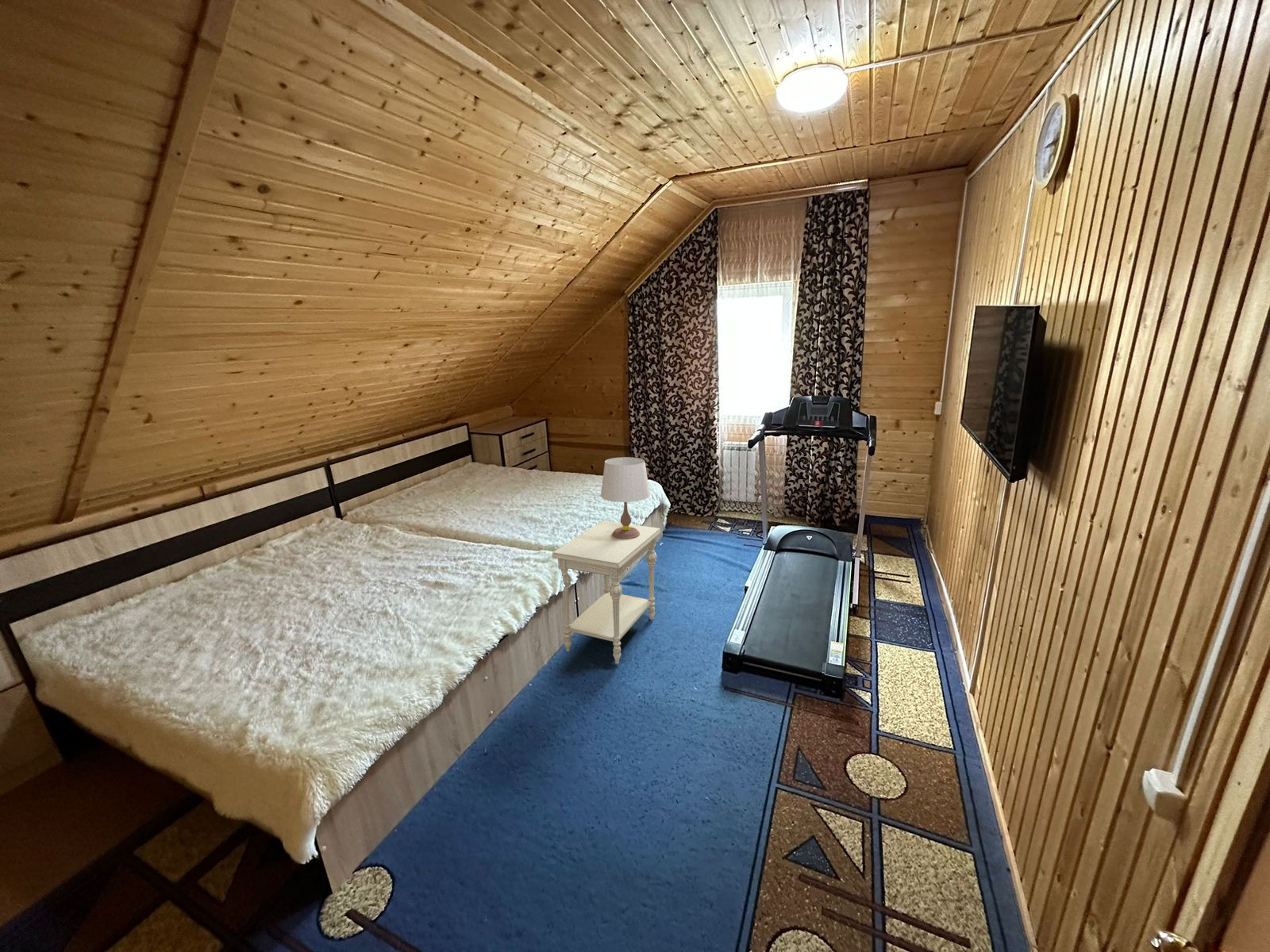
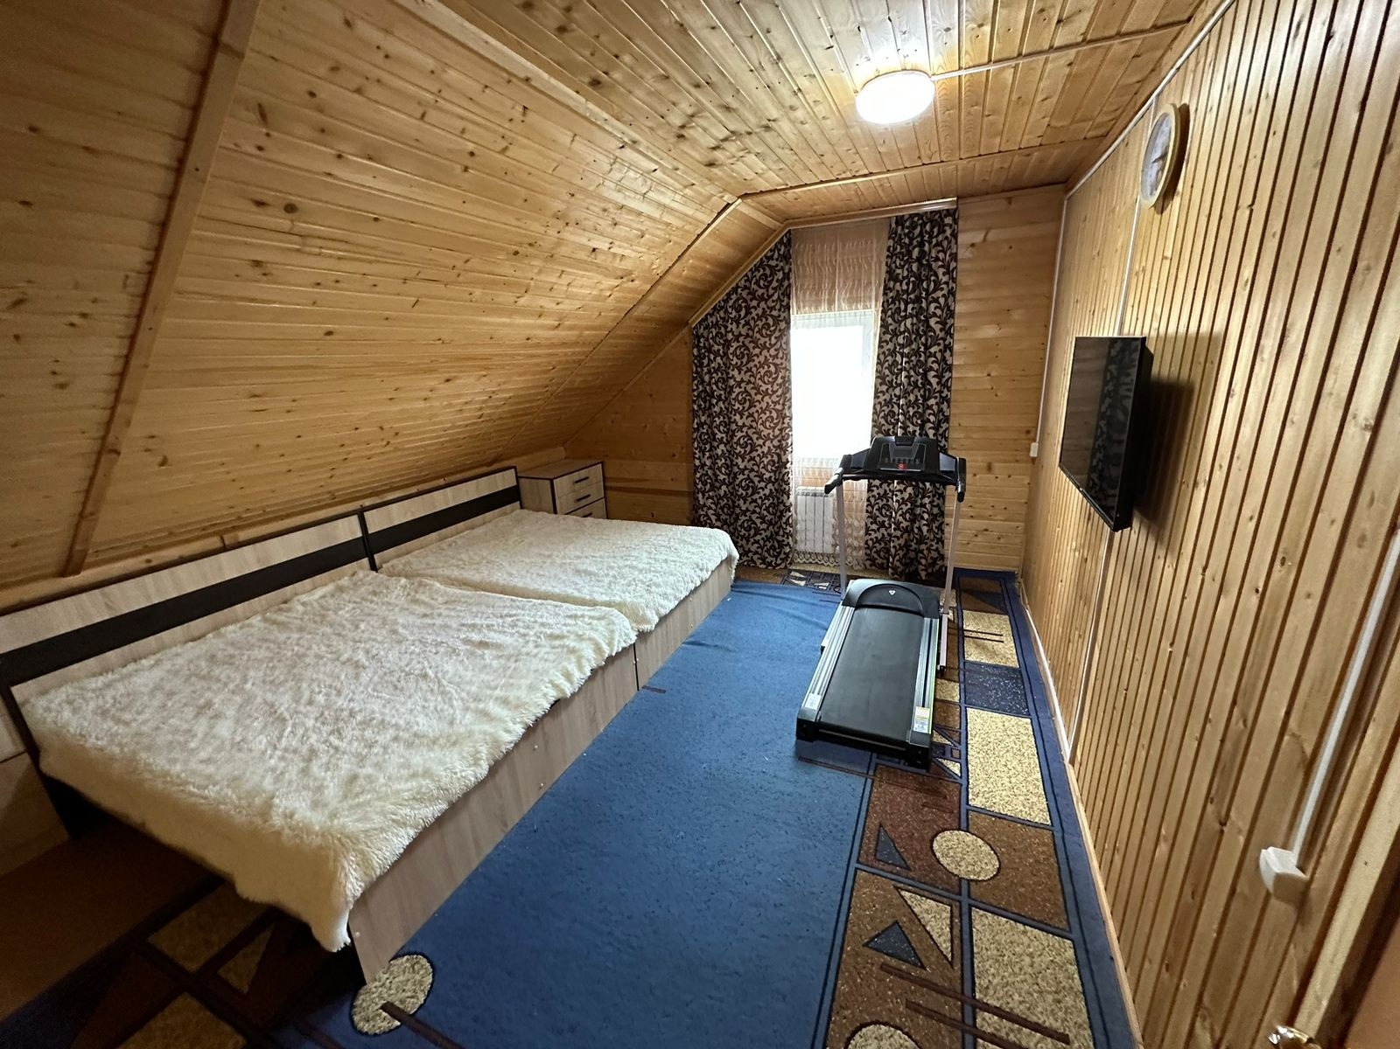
- side table (610, 588)
- table lamp (625, 497)
